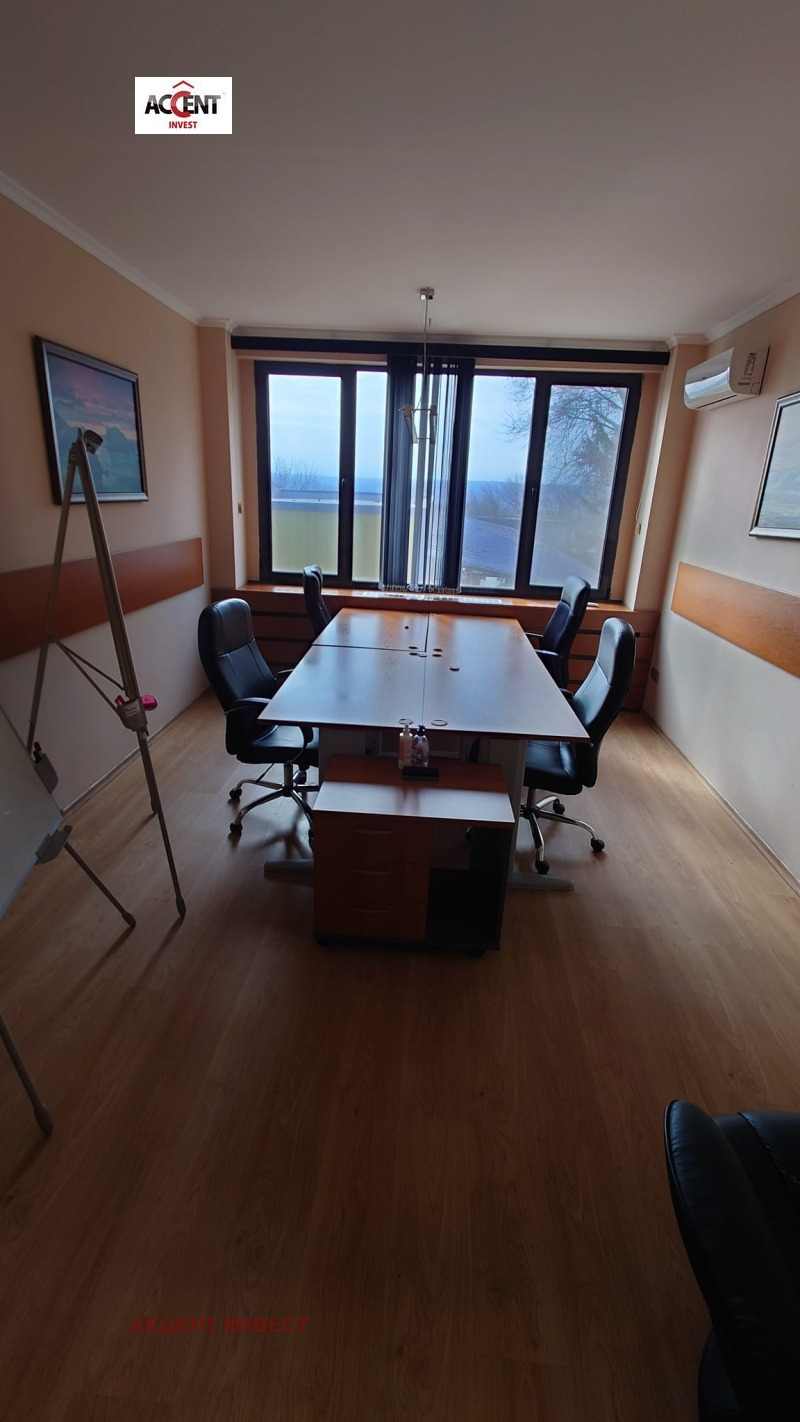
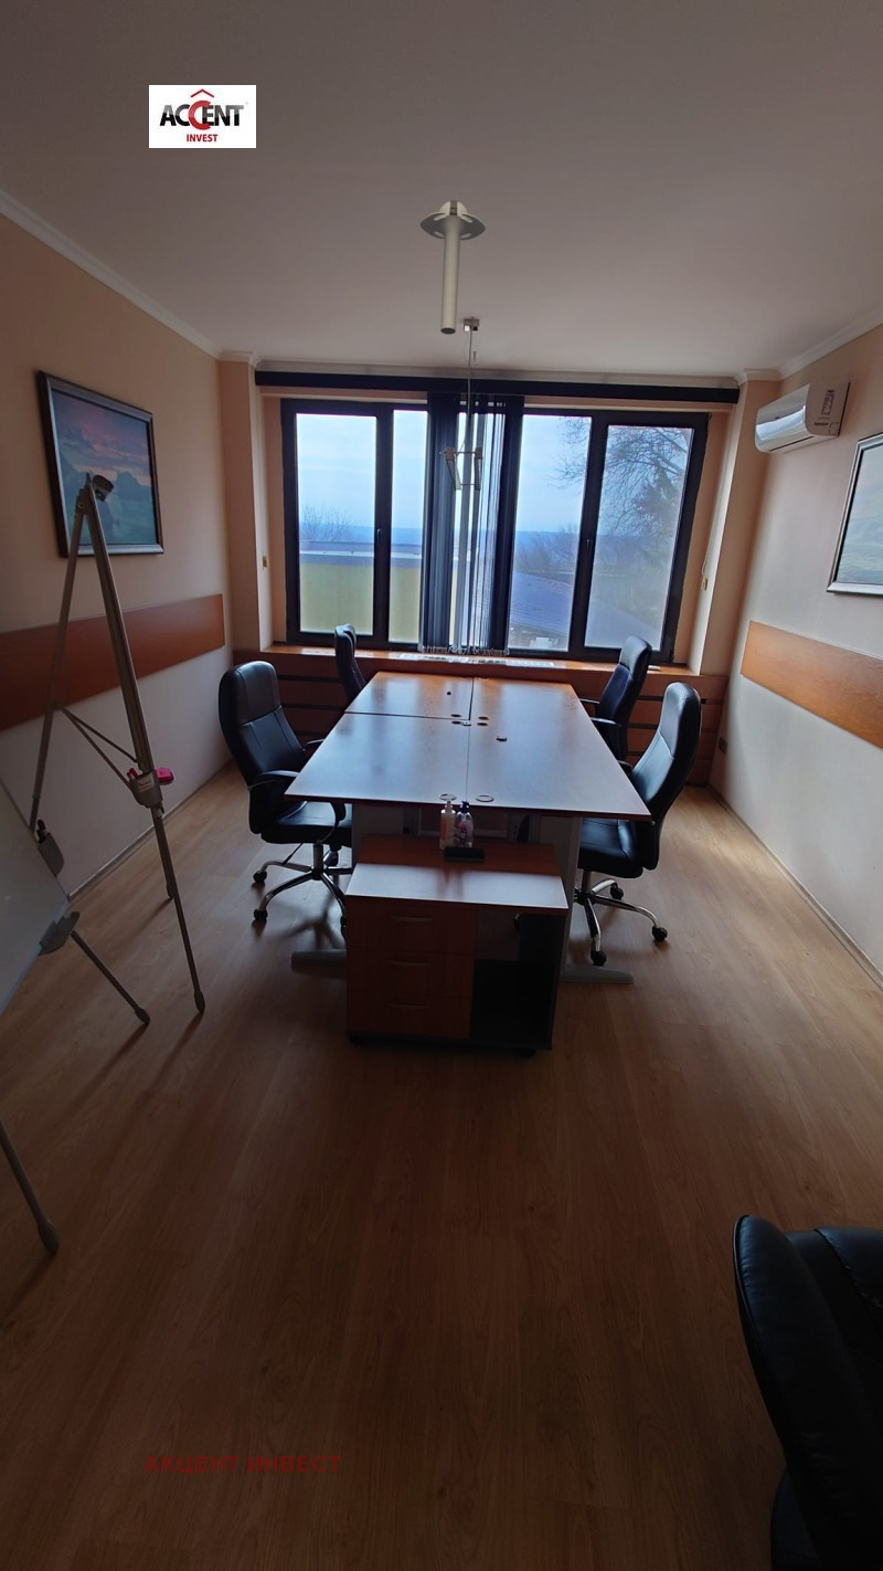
+ ceiling light (450, 270)
